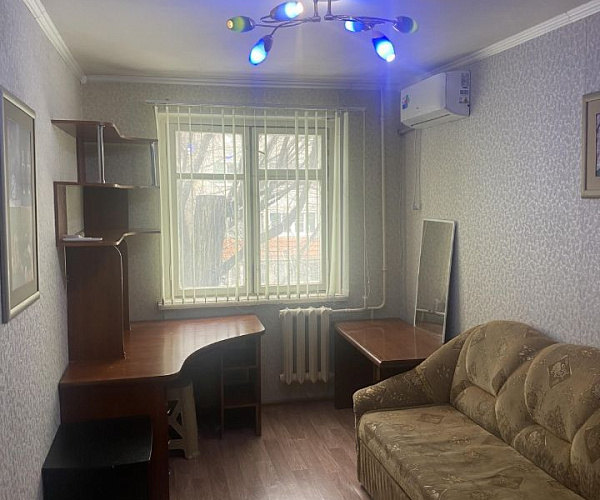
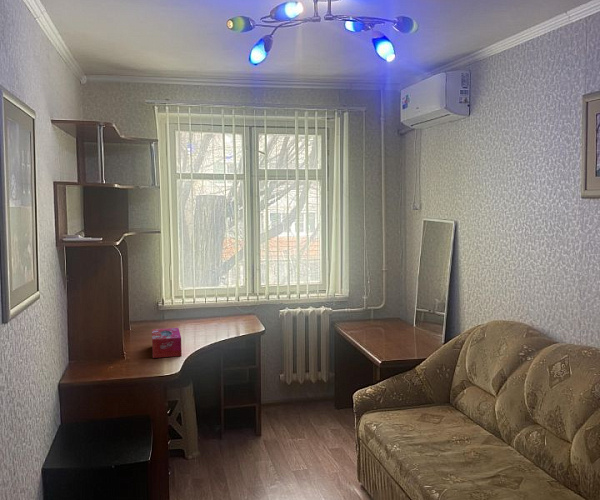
+ tissue box (166, 342)
